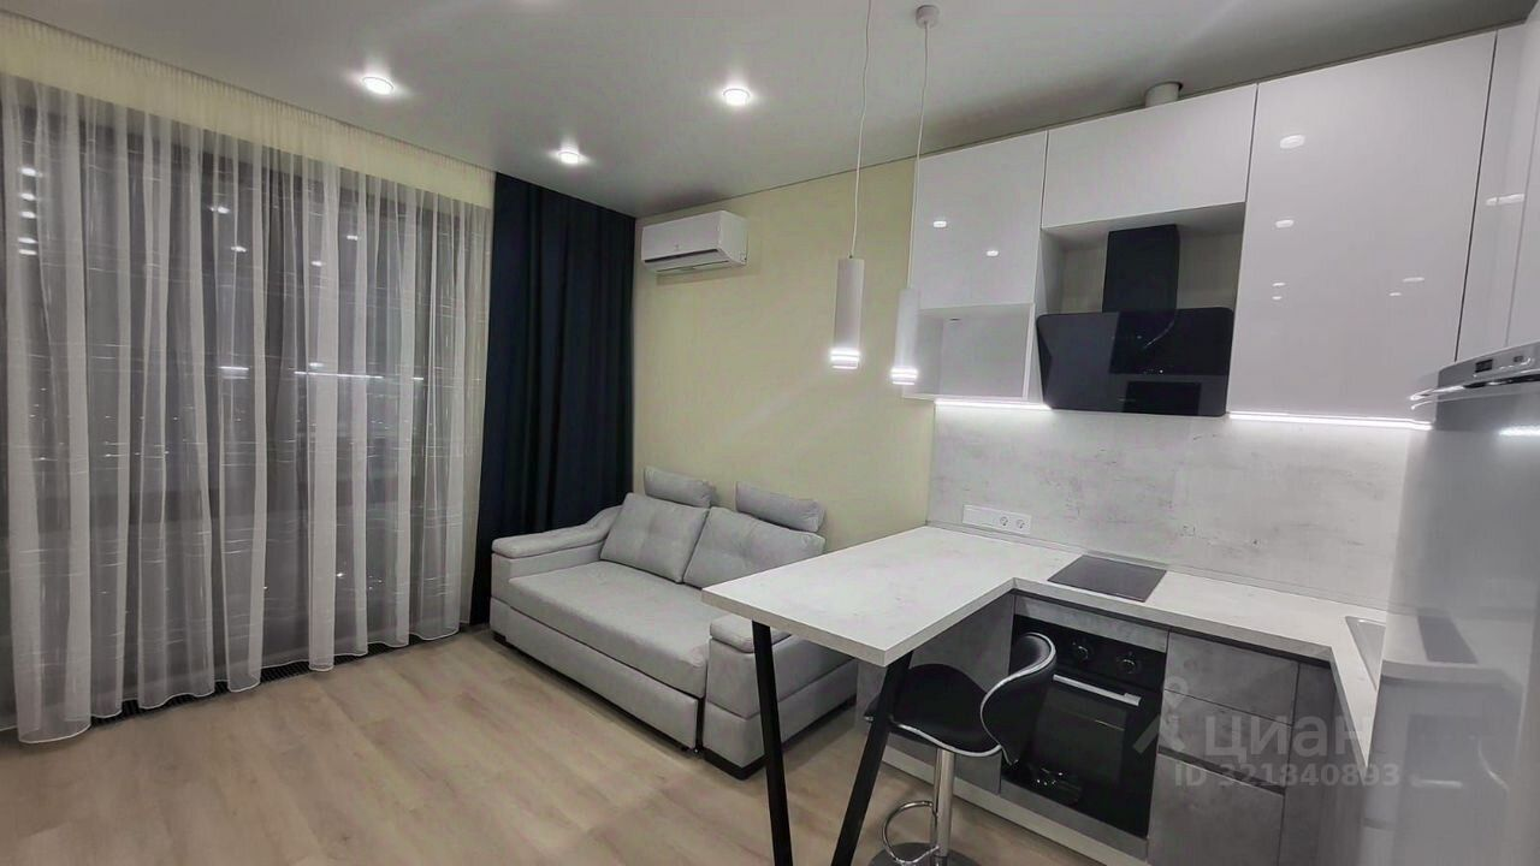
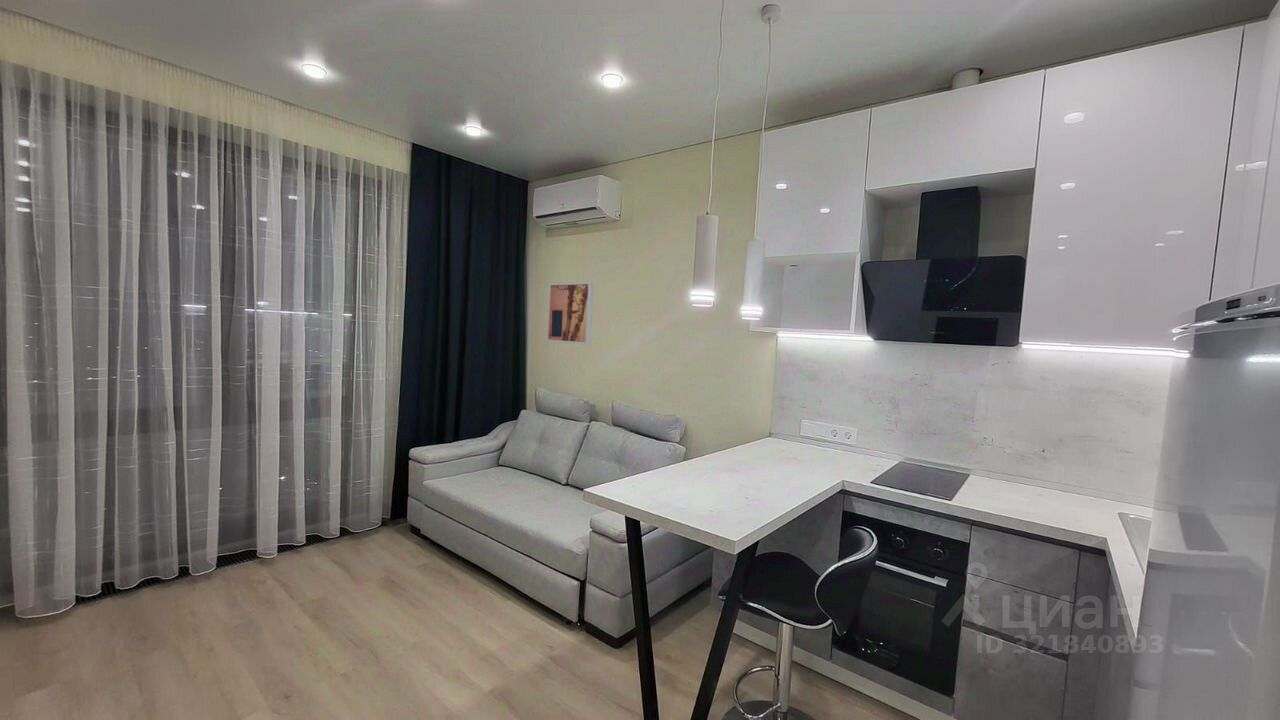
+ wall art (568, 313)
